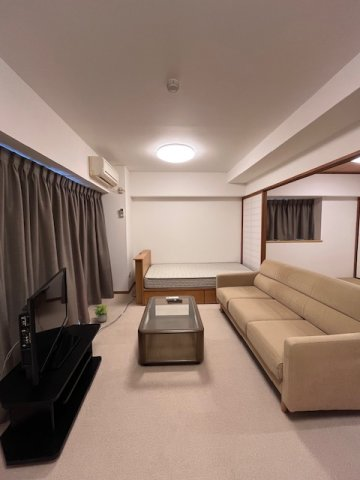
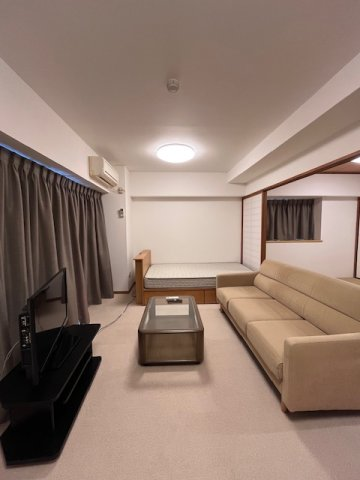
- potted plant (101, 312)
